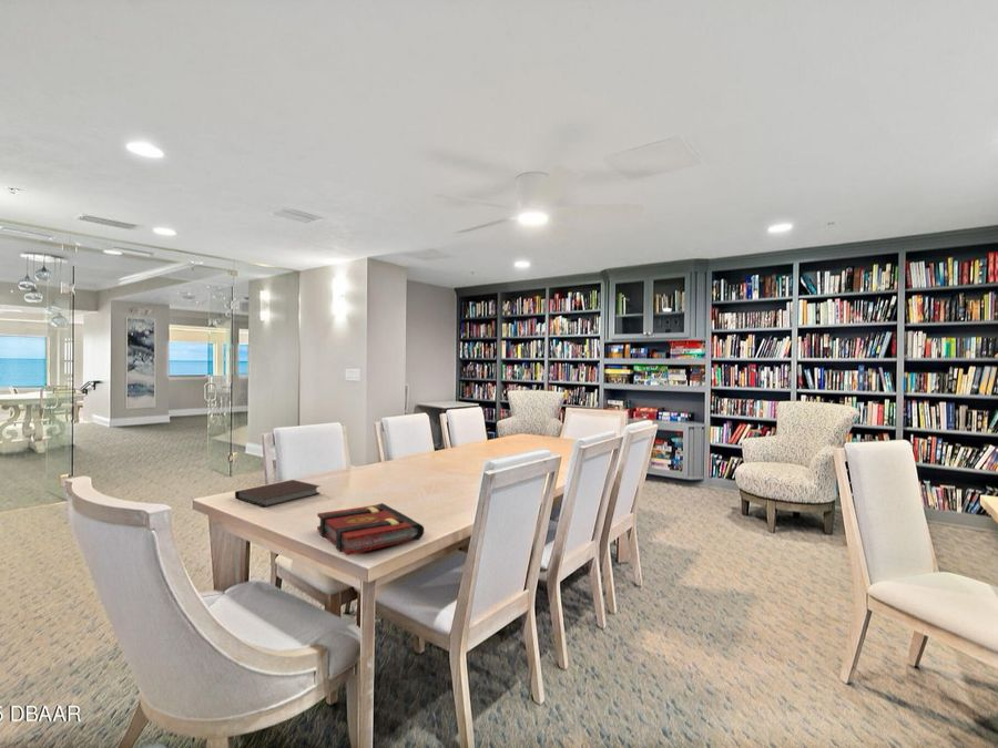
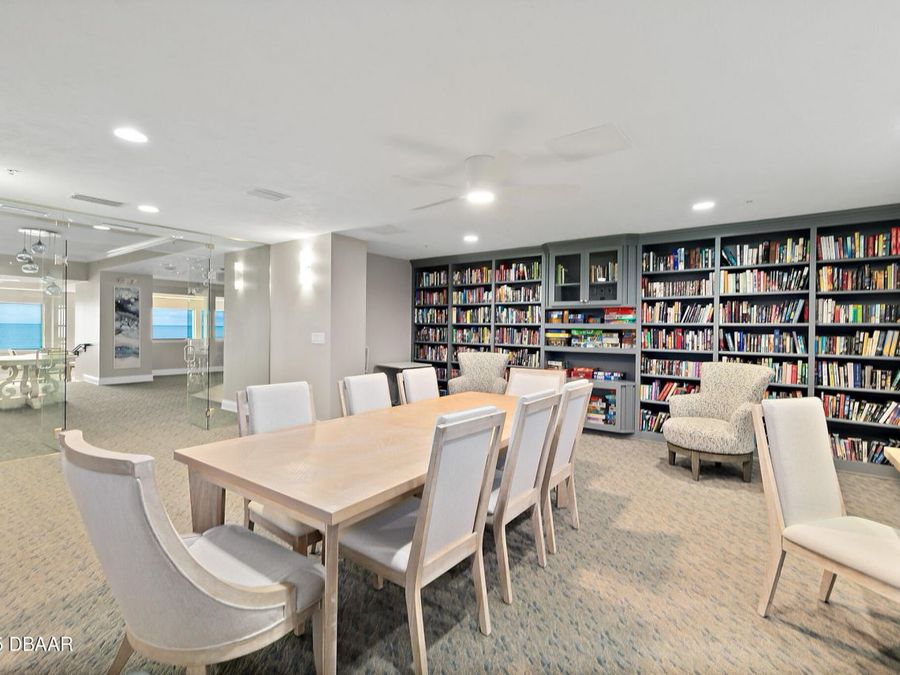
- notebook (278, 491)
- book (368, 525)
